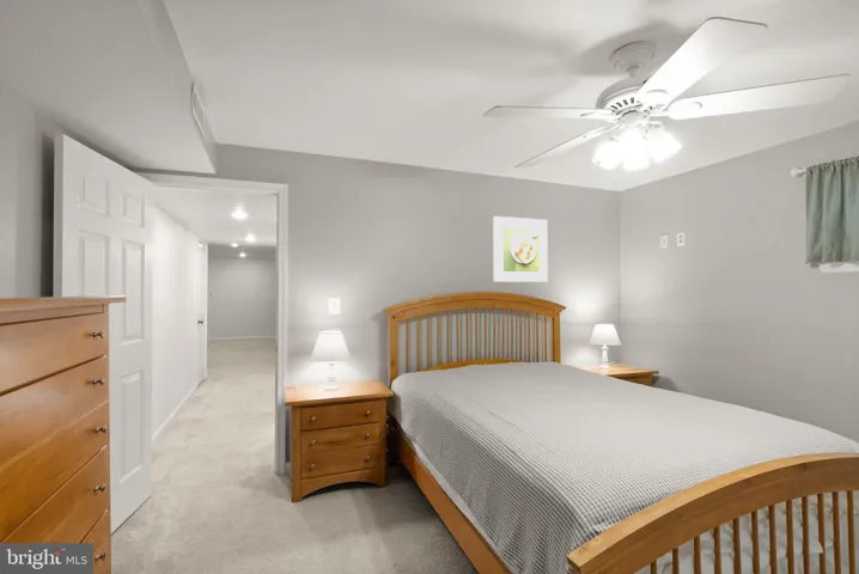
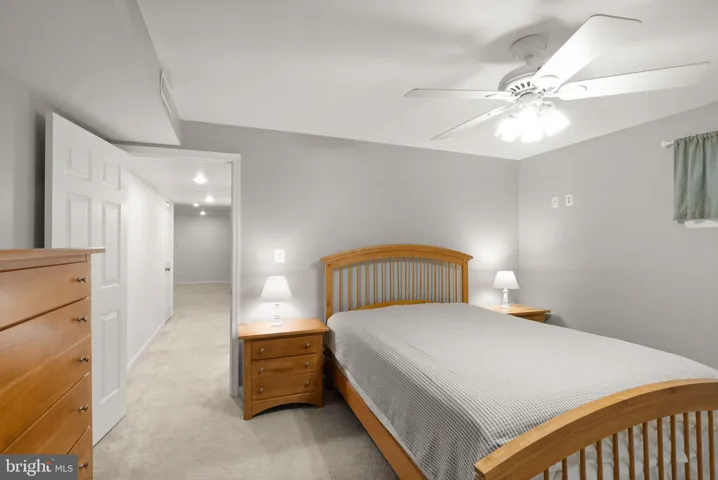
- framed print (520, 249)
